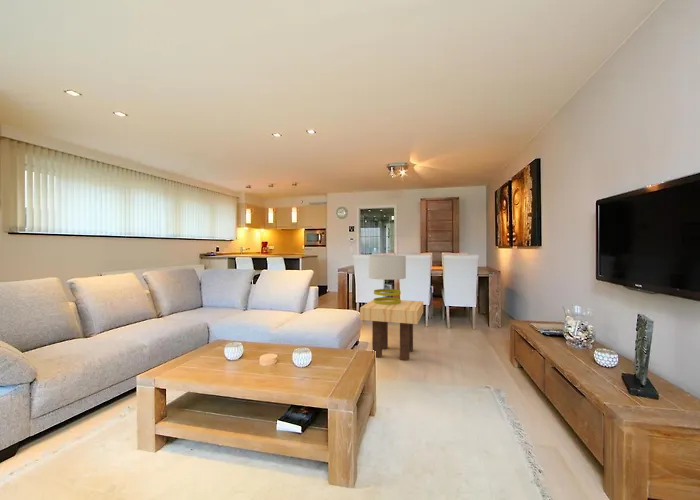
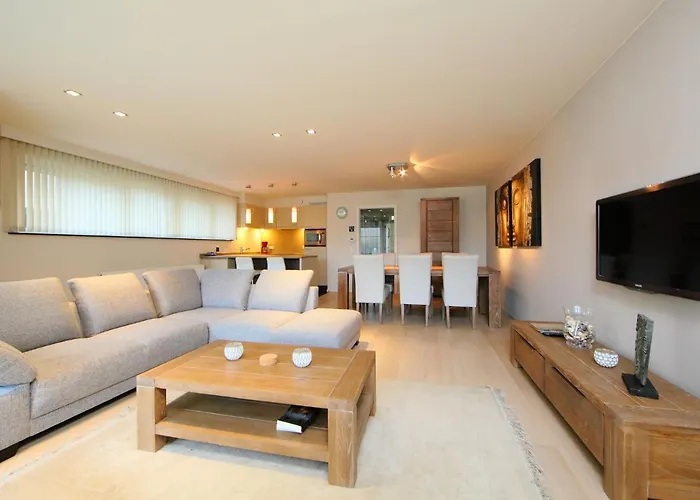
- side table (387, 328)
- table lamp (387, 278)
